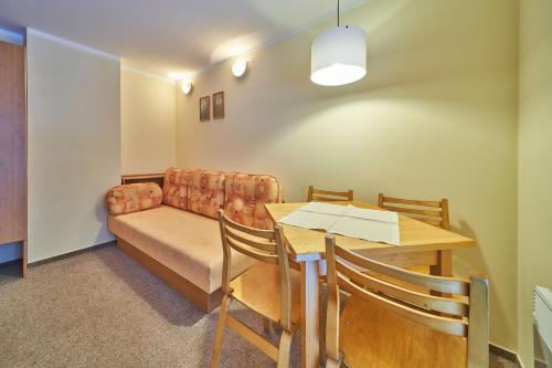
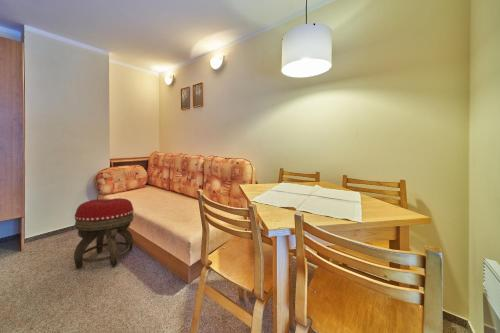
+ footstool (106, 229)
